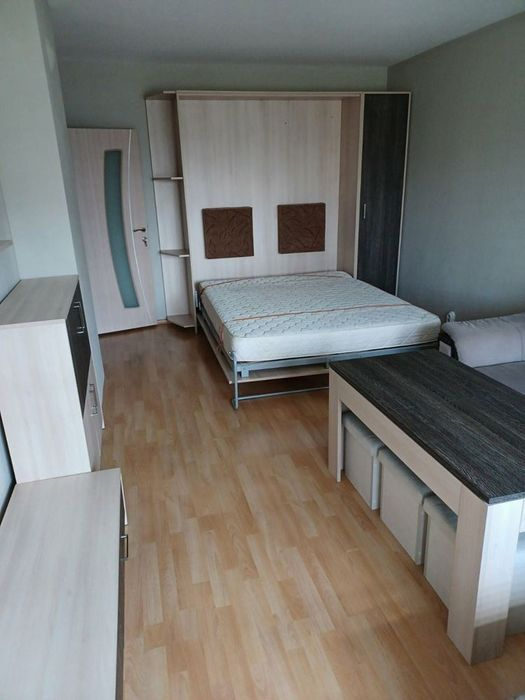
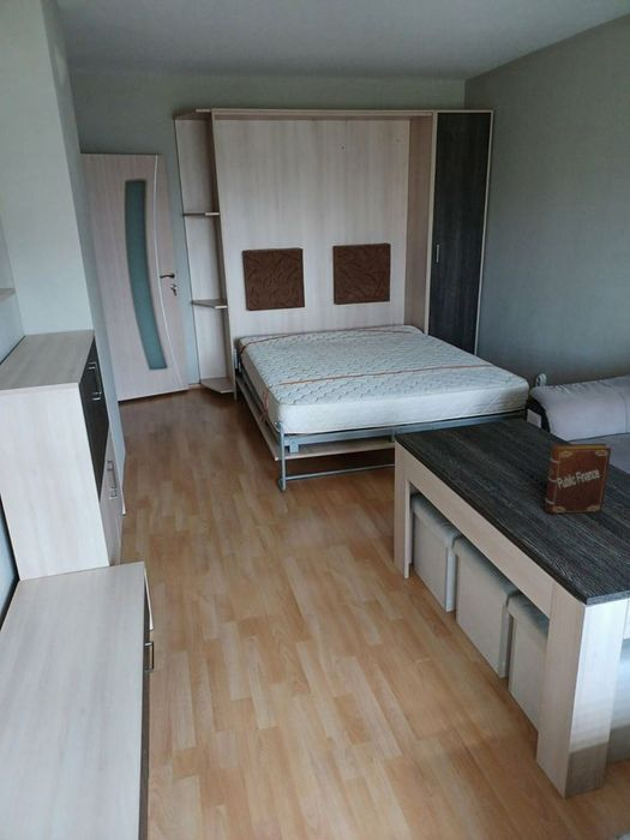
+ book (576, 479)
